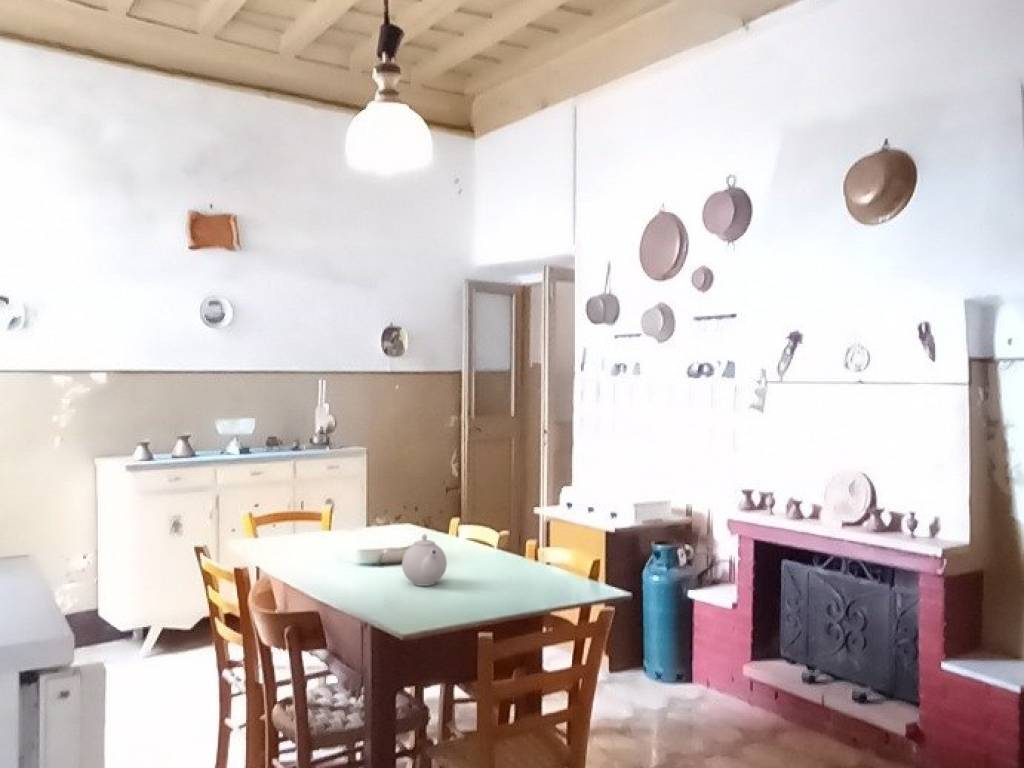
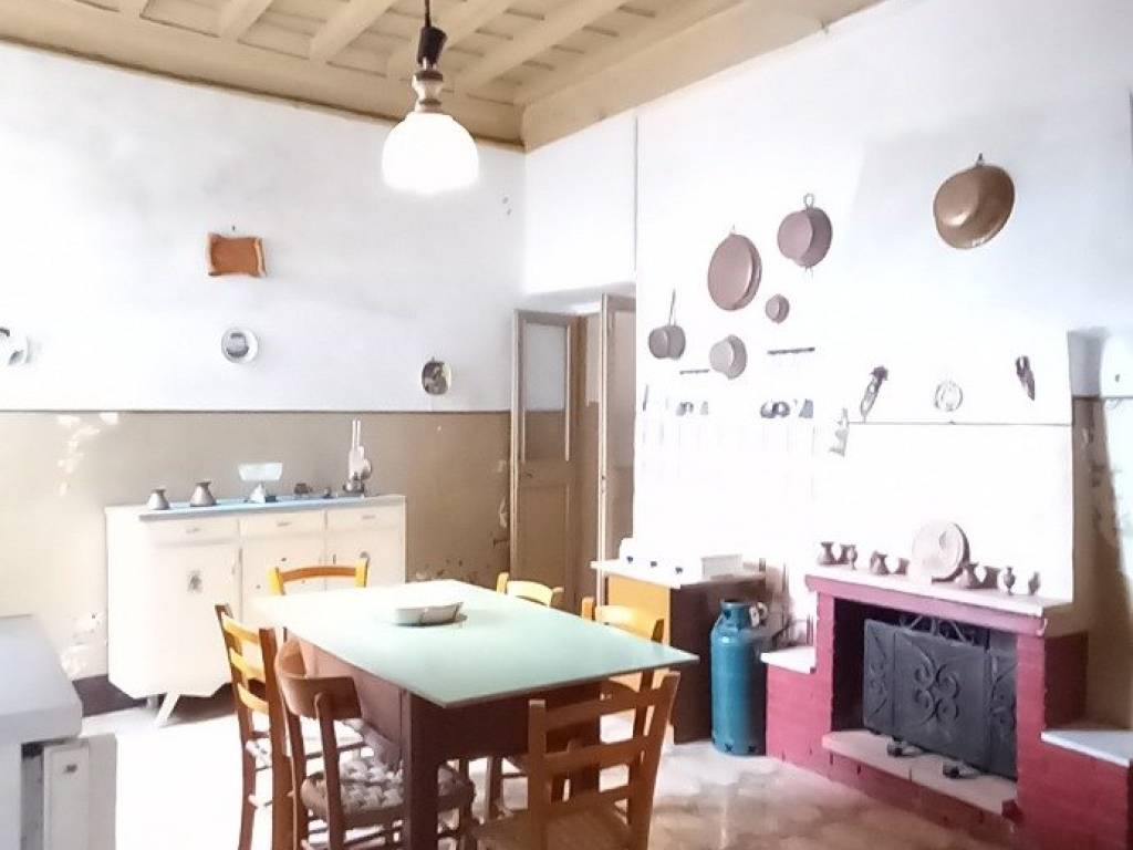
- teapot (424, 558)
